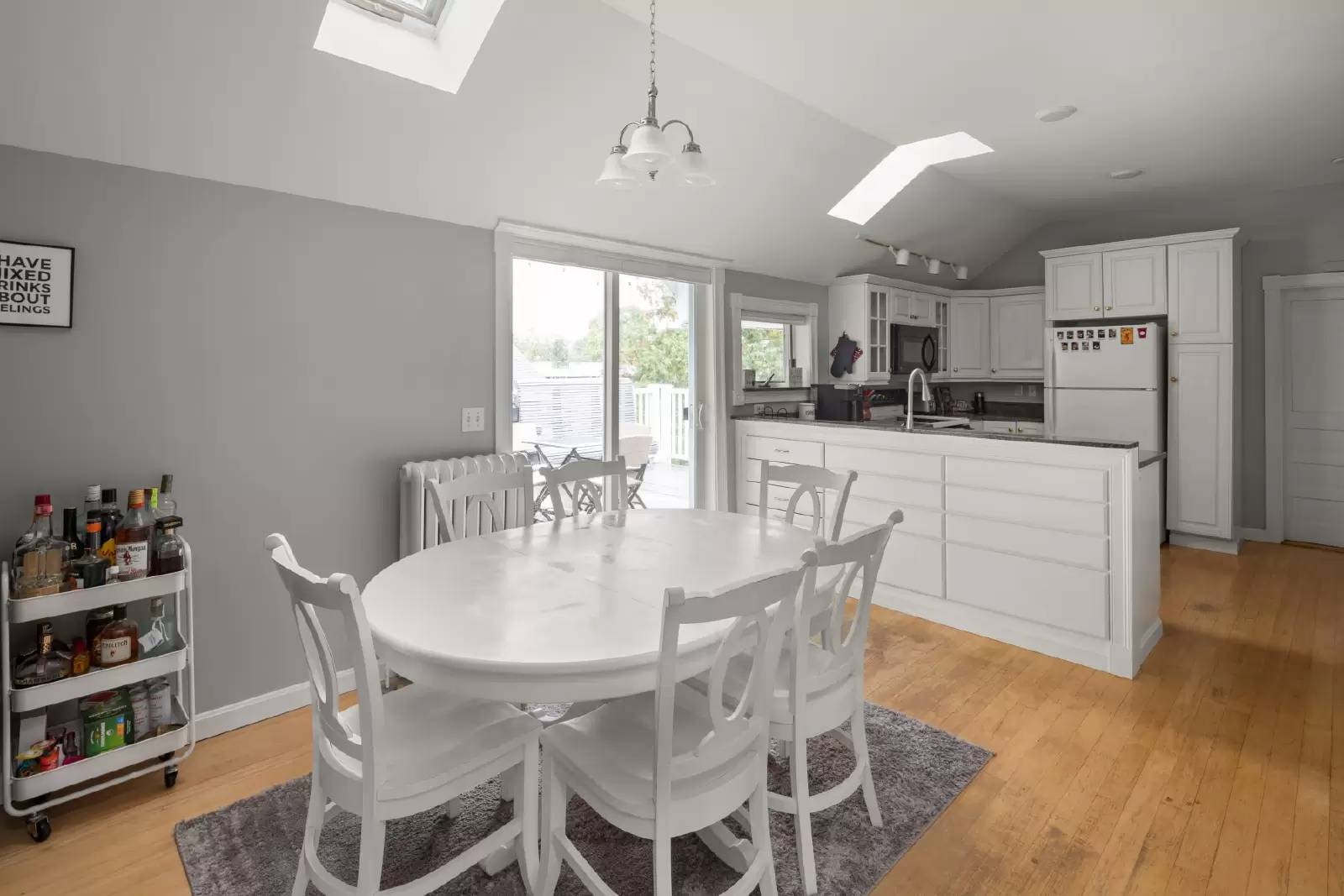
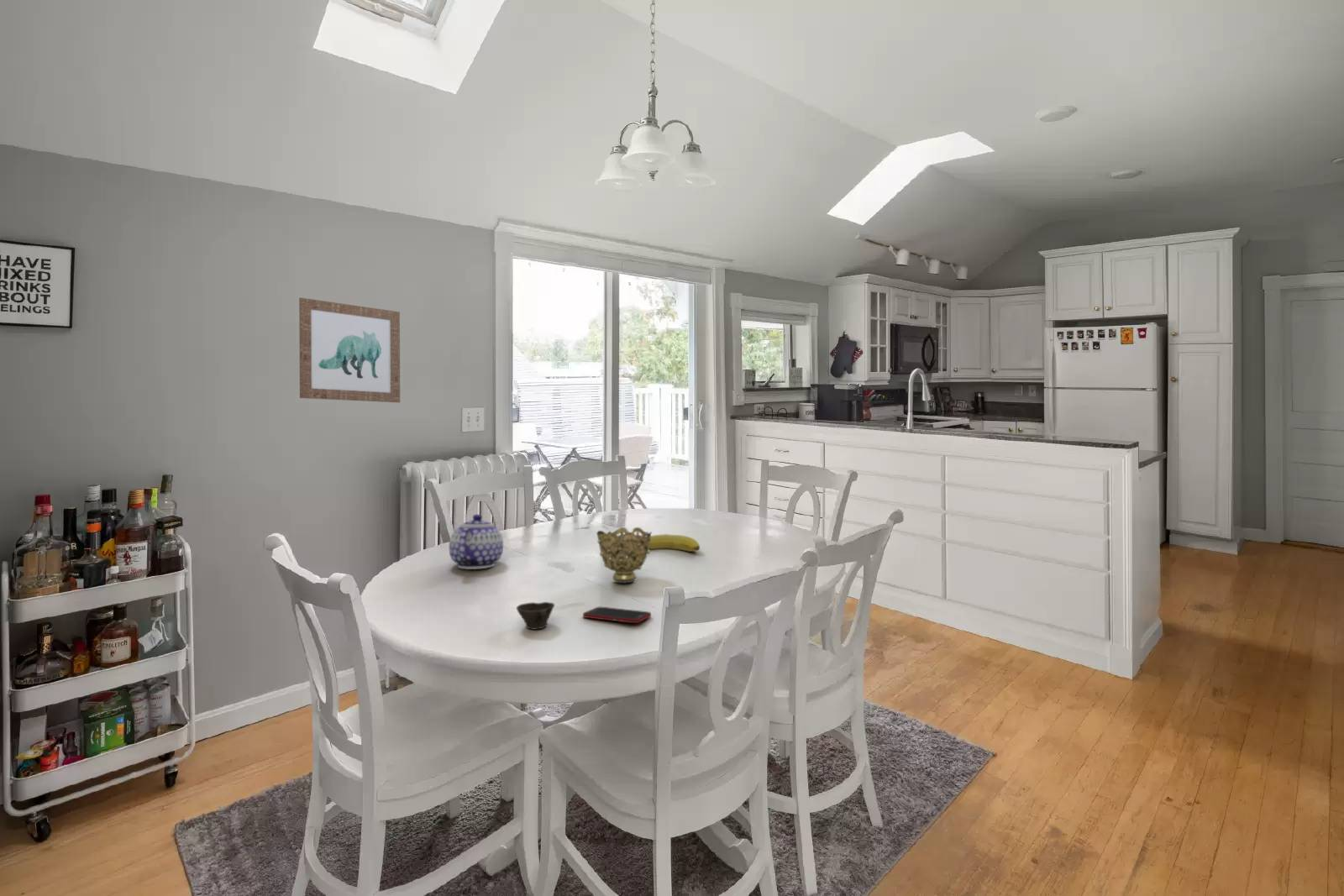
+ wall art (352, 353)
+ fruit (664, 544)
+ cup (536, 616)
+ cell phone (617, 615)
+ teapot (476, 540)
+ decorative bowl (624, 556)
